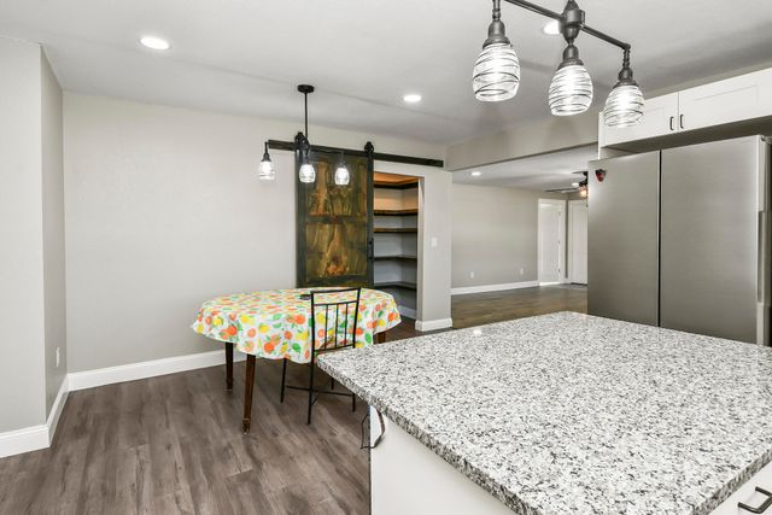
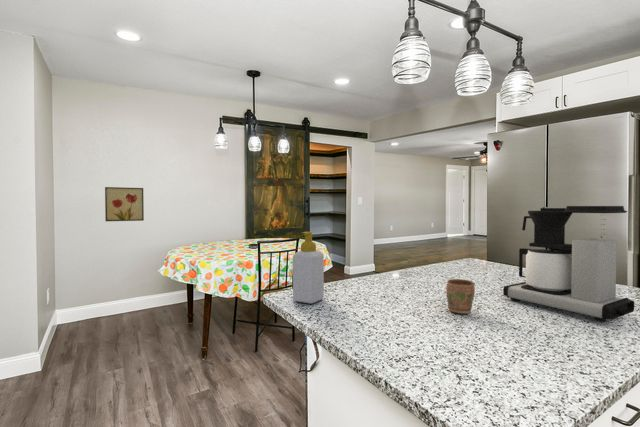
+ wall art (124, 204)
+ mug (460, 295)
+ soap bottle (308, 266)
+ coffee maker (564, 256)
